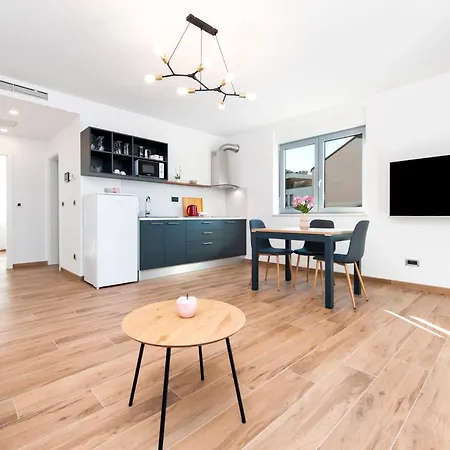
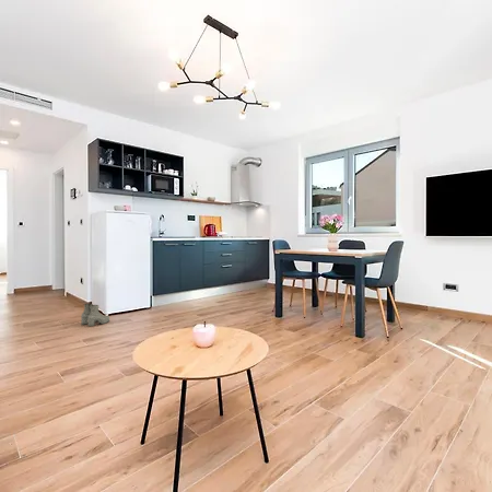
+ boots (95, 313)
